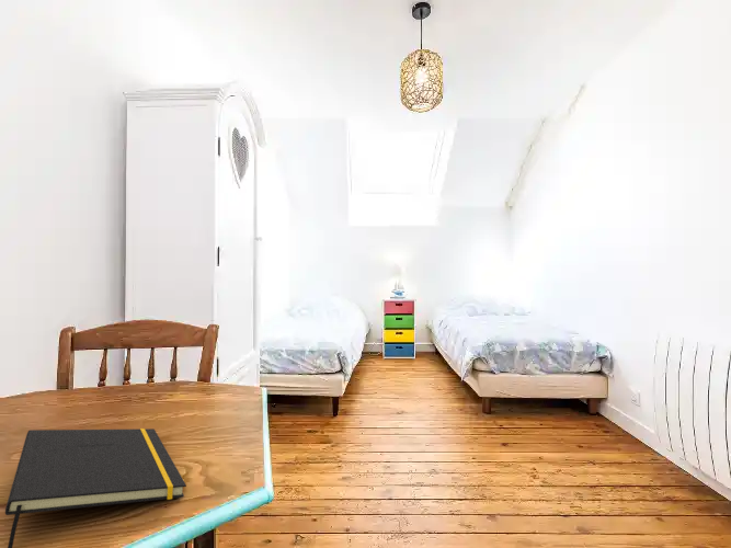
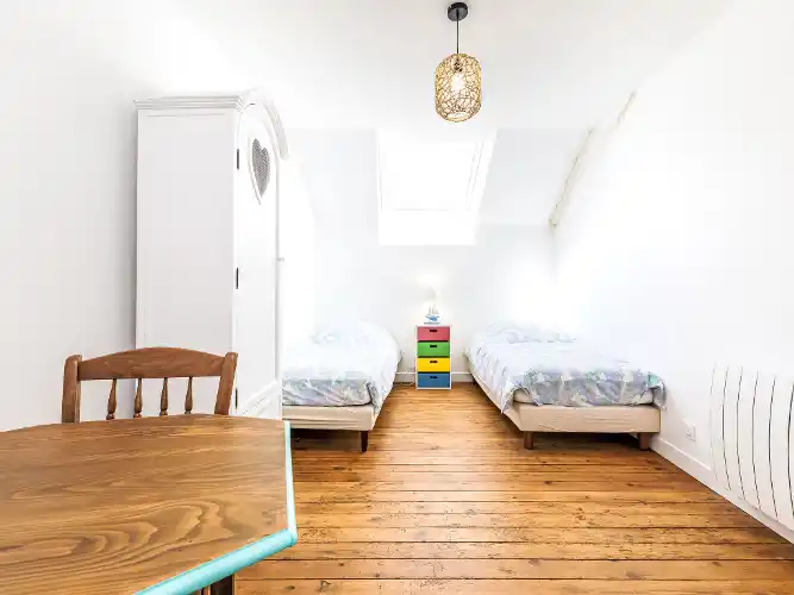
- notepad (99, 460)
